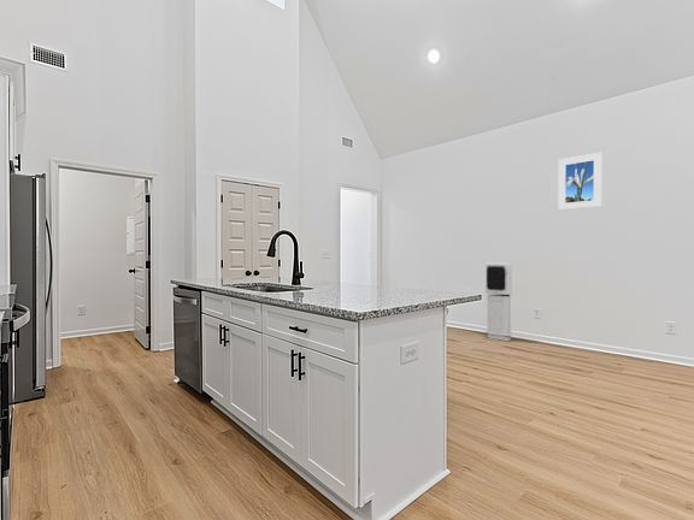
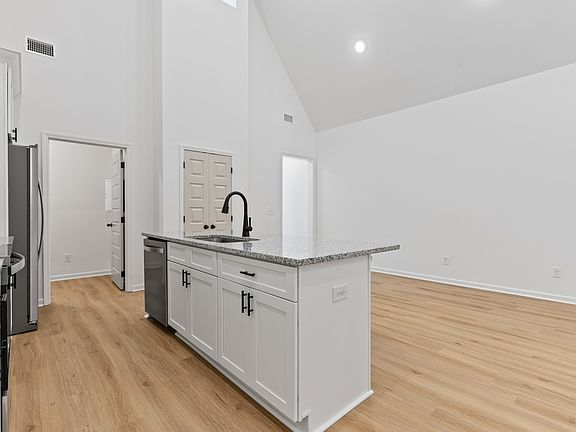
- air purifier (502, 300)
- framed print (578, 182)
